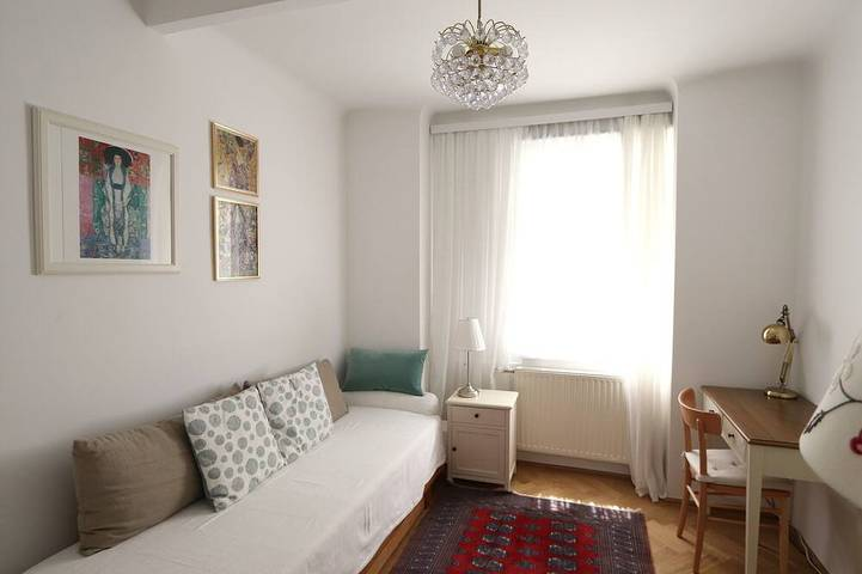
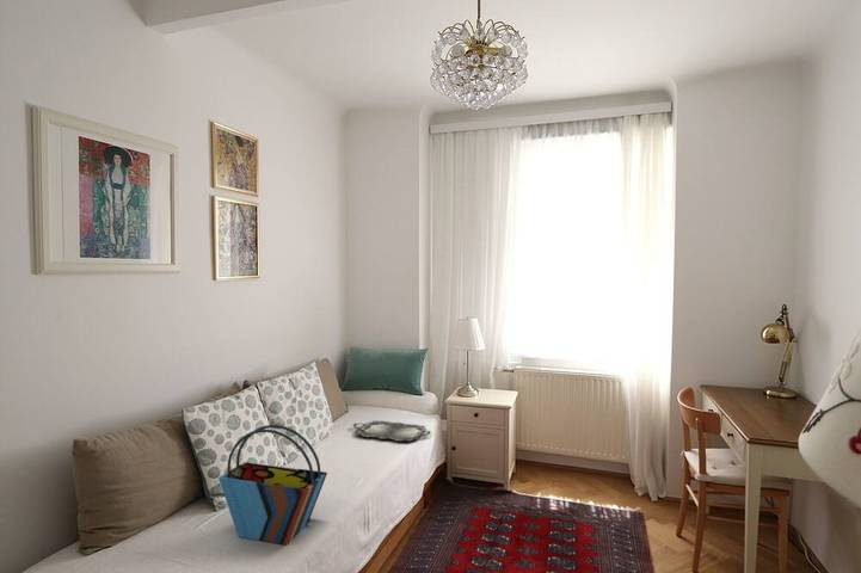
+ serving tray (390, 430)
+ tote bag (273, 479)
